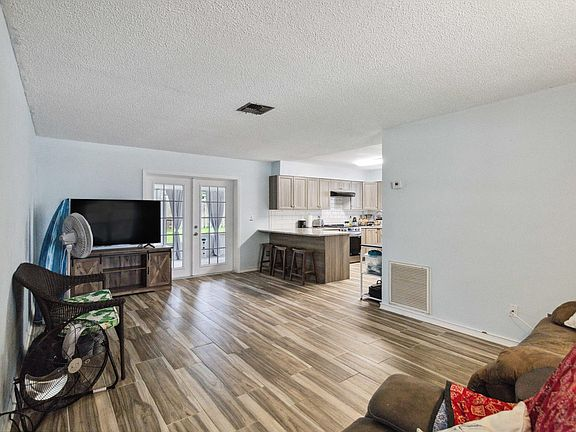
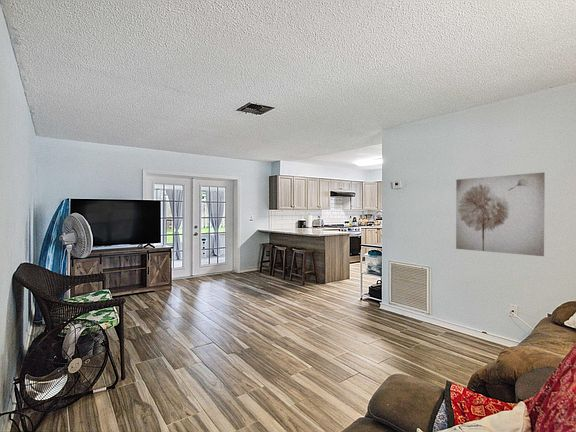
+ wall art (496, 214)
